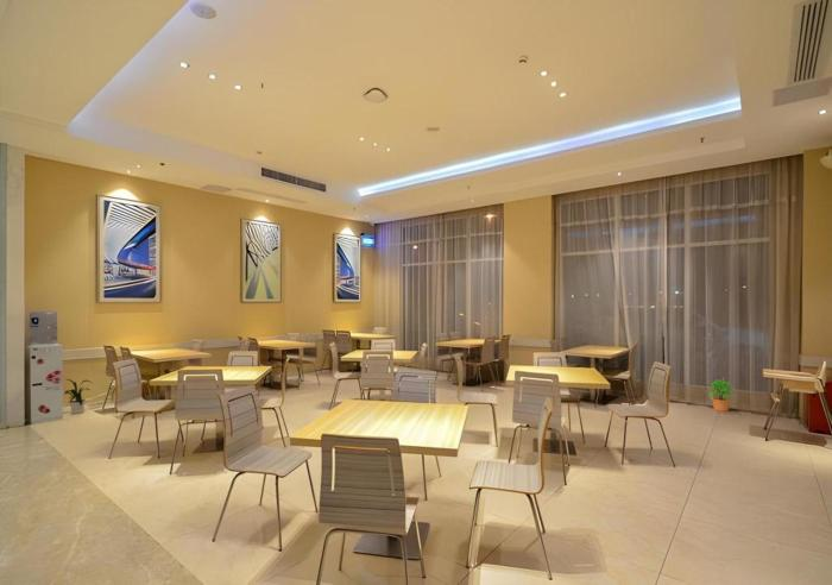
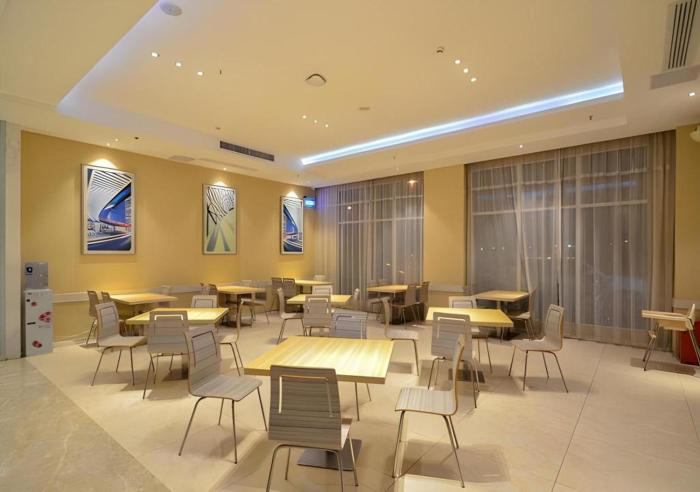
- house plant (76, 395)
- potted plant (720, 394)
